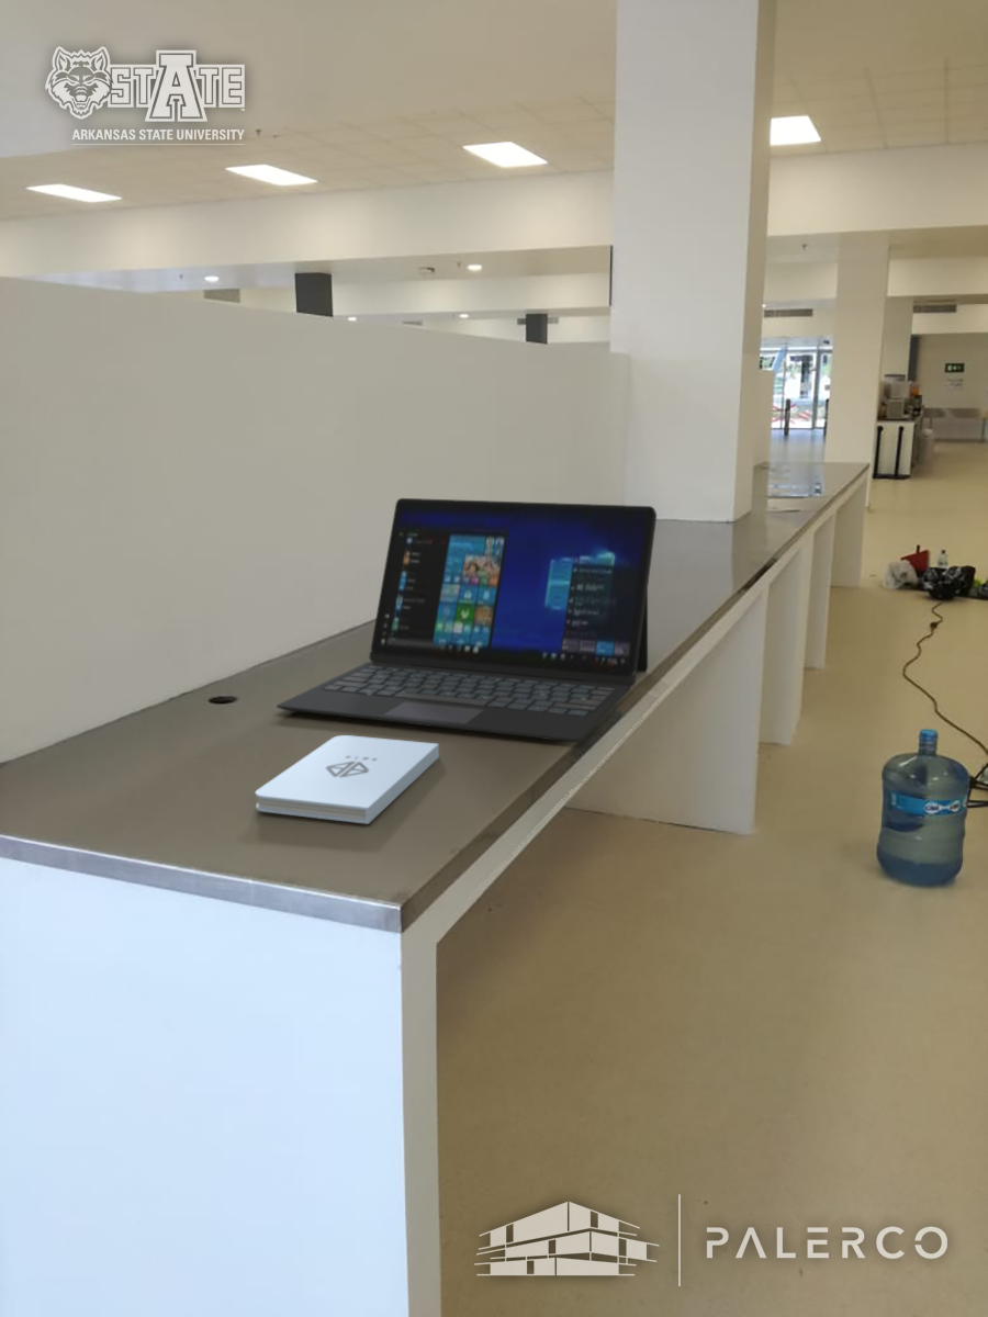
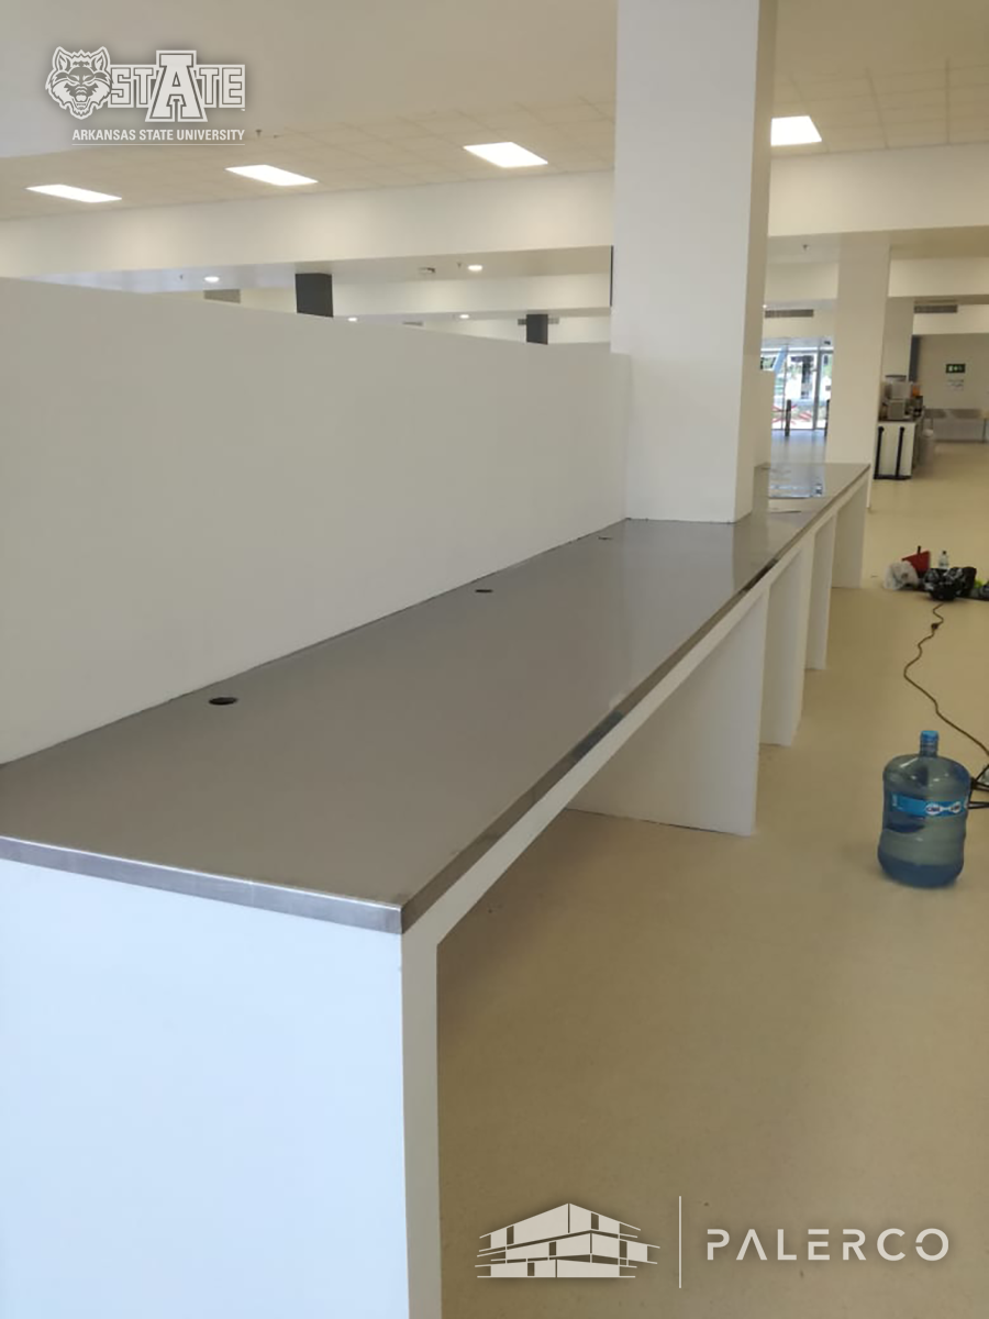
- notepad (351, 774)
- laptop (476, 601)
